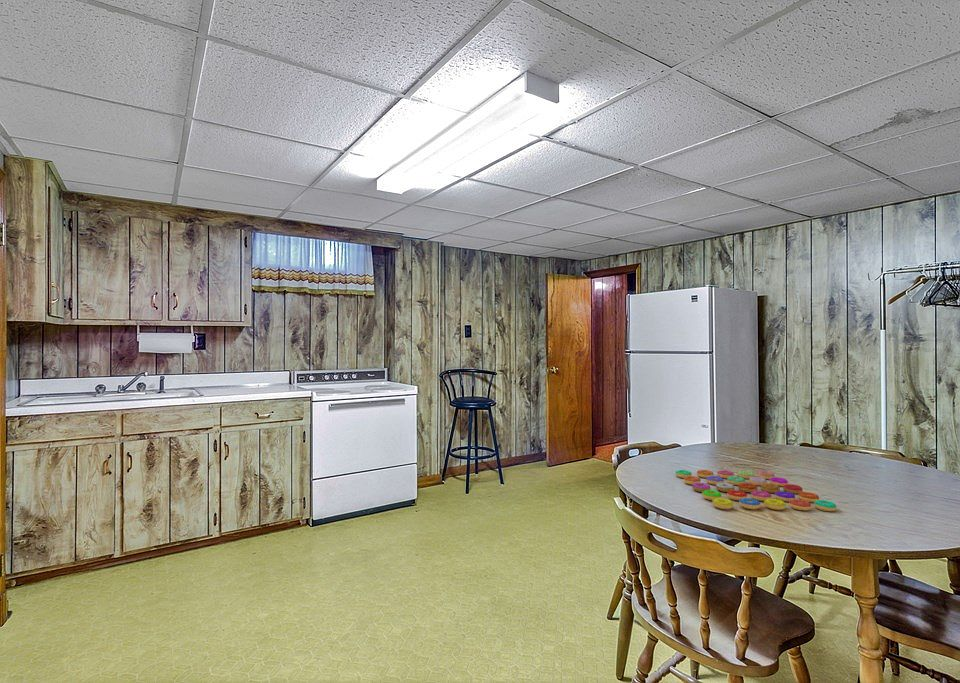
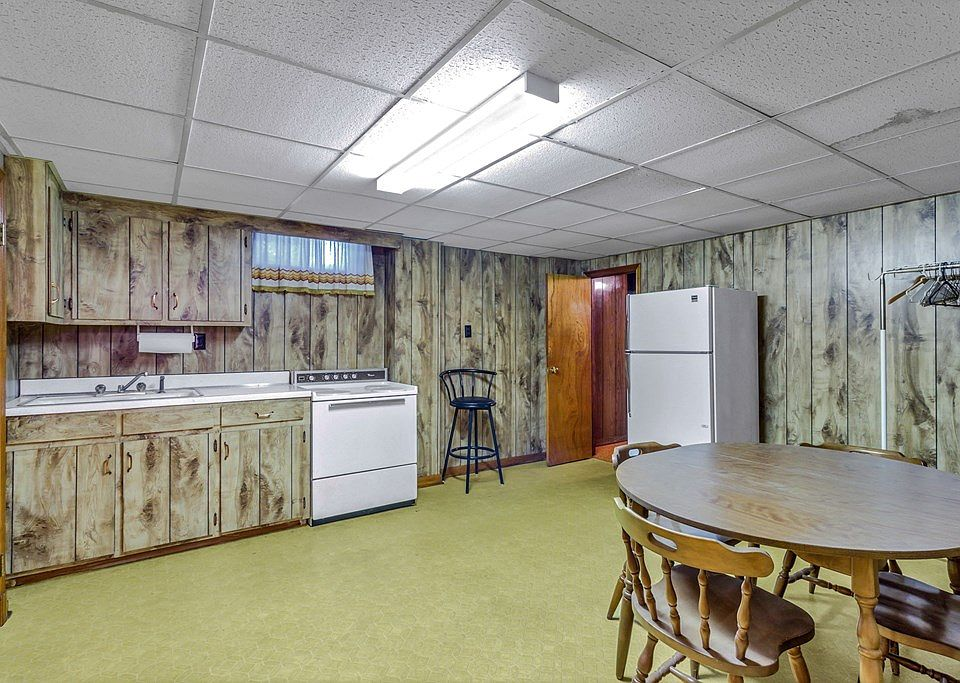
- board game (746, 487)
